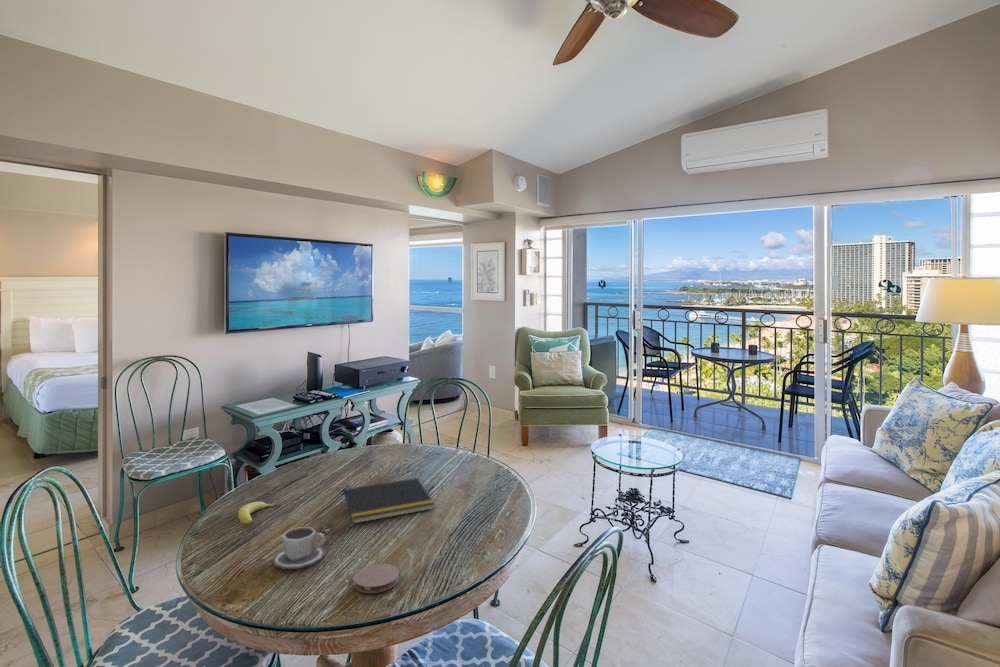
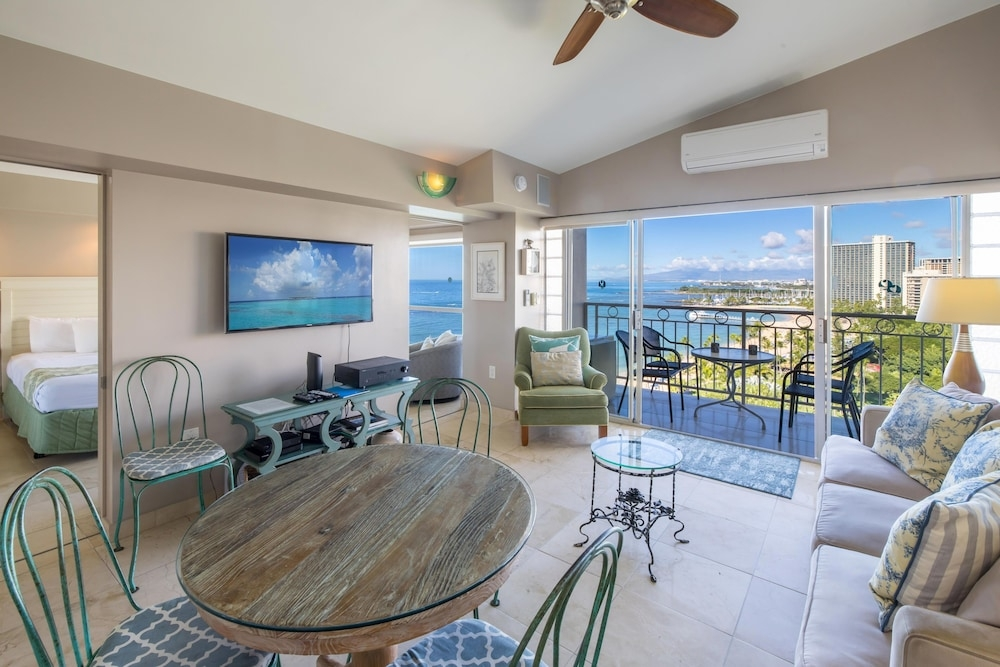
- coaster (376, 577)
- cup (299, 546)
- notepad (388, 498)
- fruit (255, 510)
